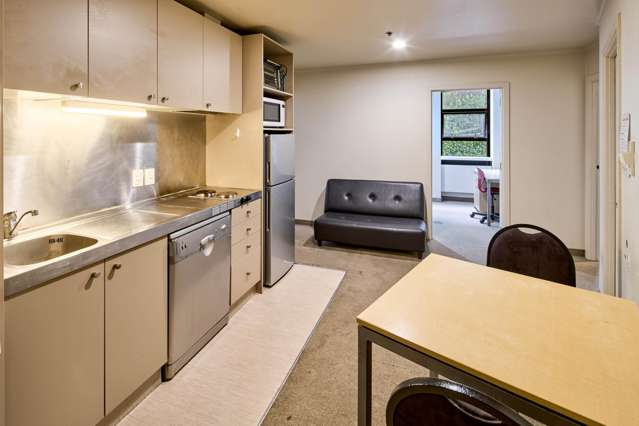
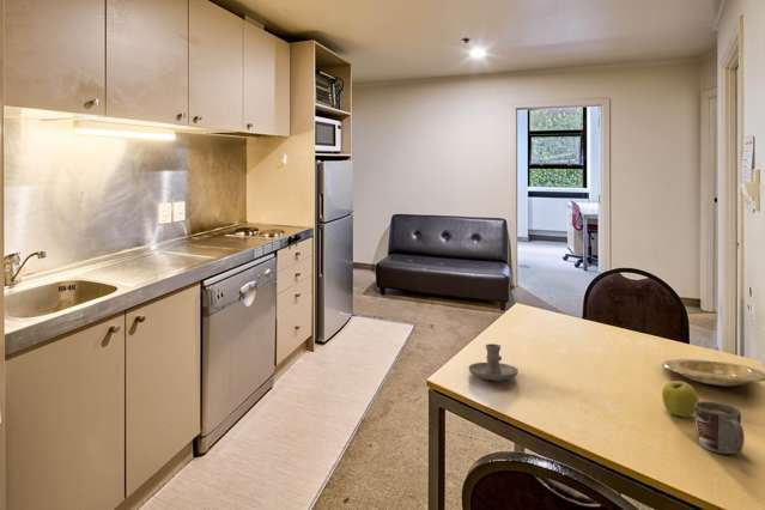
+ candle holder (492, 359)
+ mug (722, 430)
+ plate (711, 374)
+ apple (679, 395)
